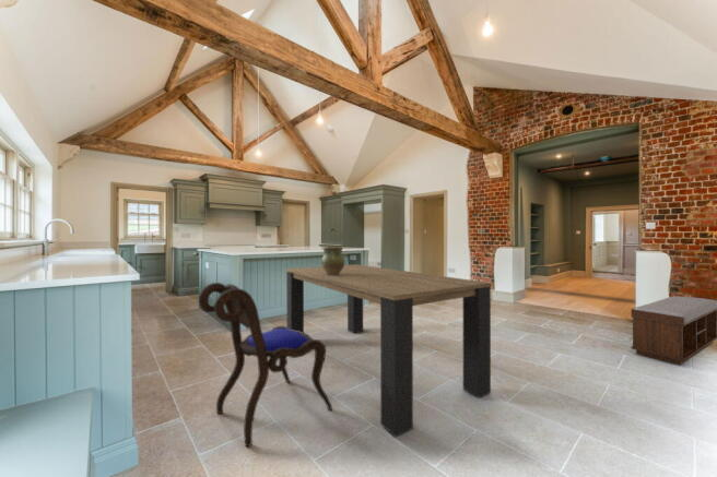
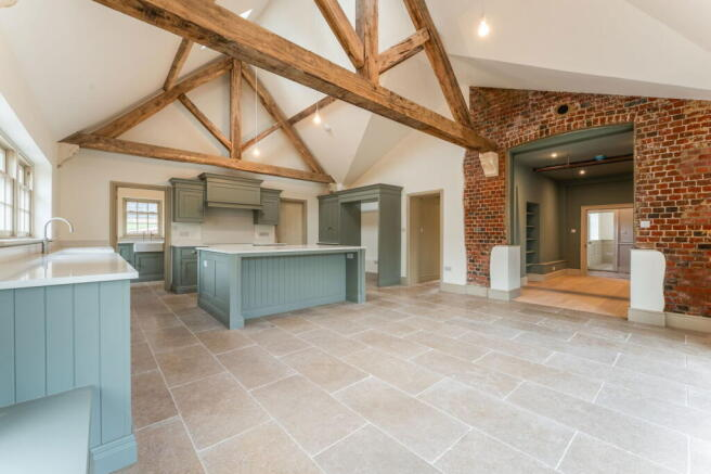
- bench (678, 325)
- chair (272, 344)
- dining table (362, 318)
- ceramic jug (331, 260)
